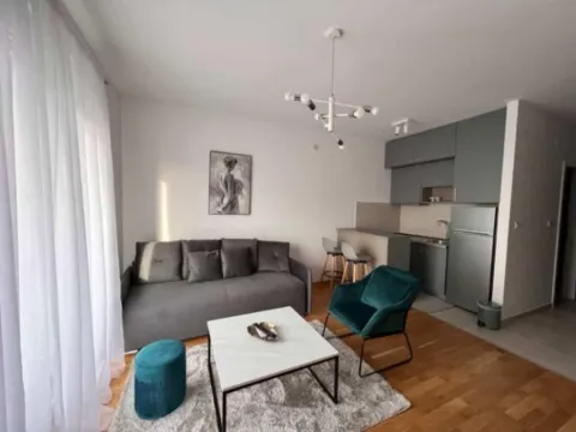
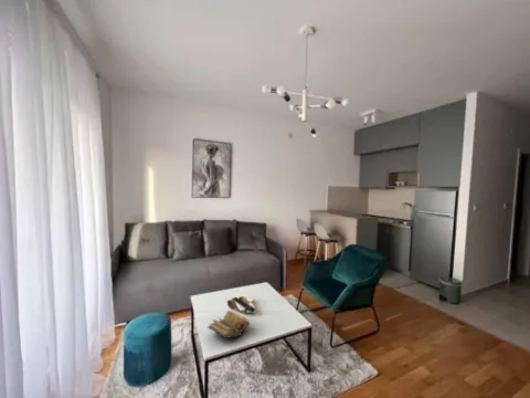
+ book (229, 324)
